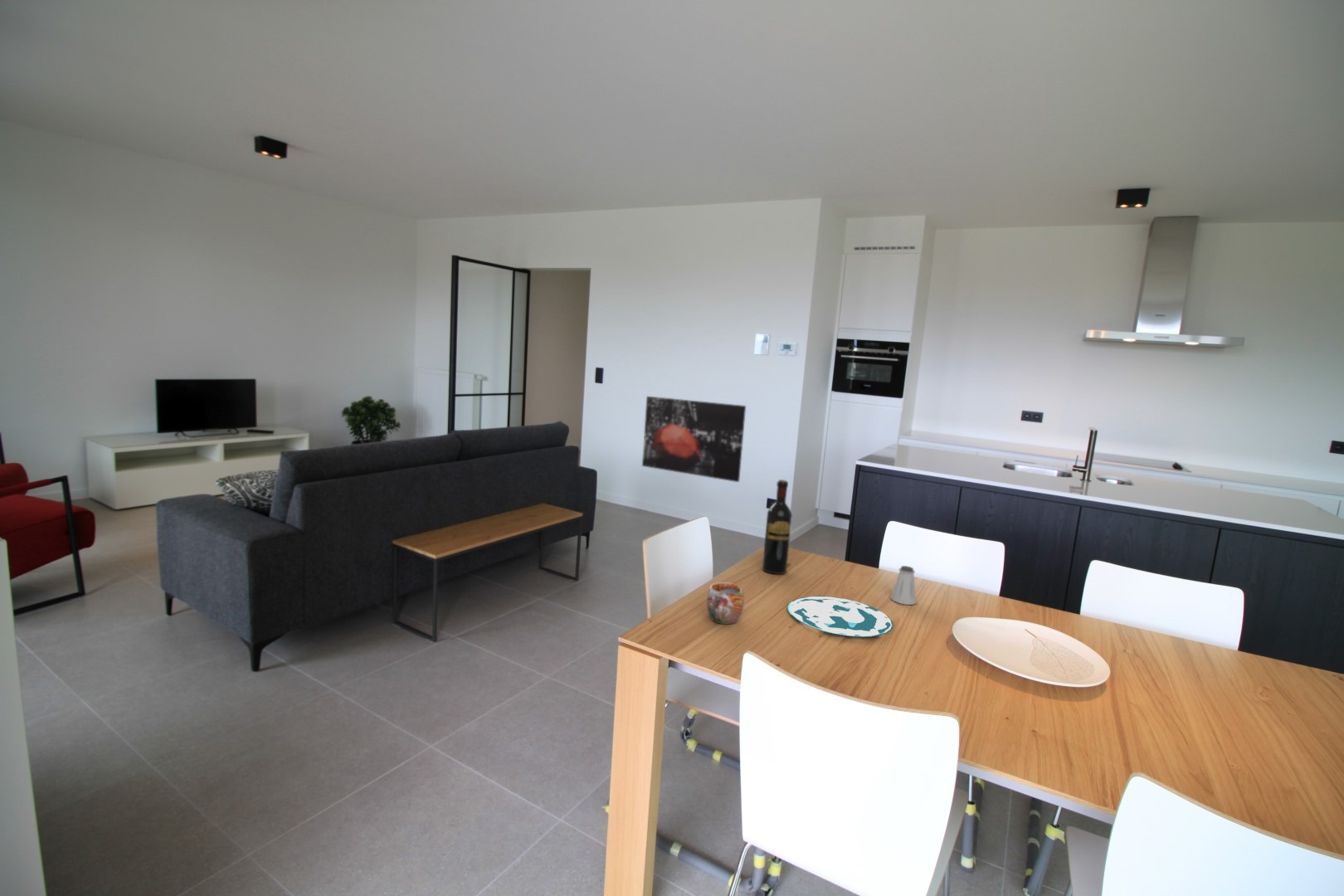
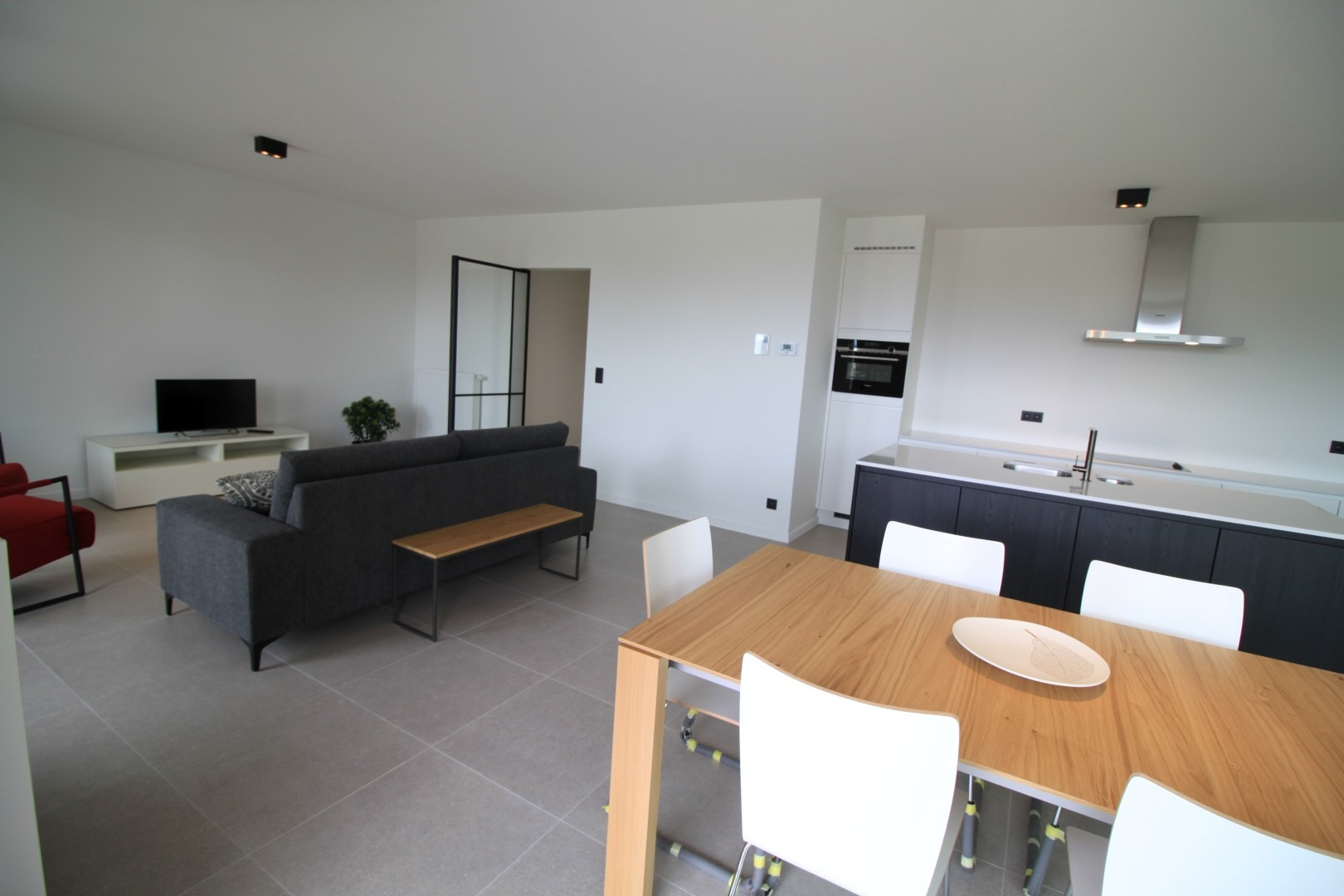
- wine bottle (778, 525)
- mug (724, 605)
- plate (840, 611)
- wall art (691, 437)
- saltshaker (905, 583)
